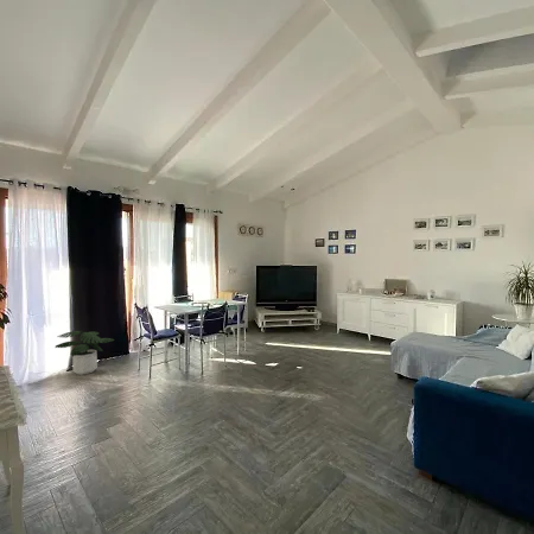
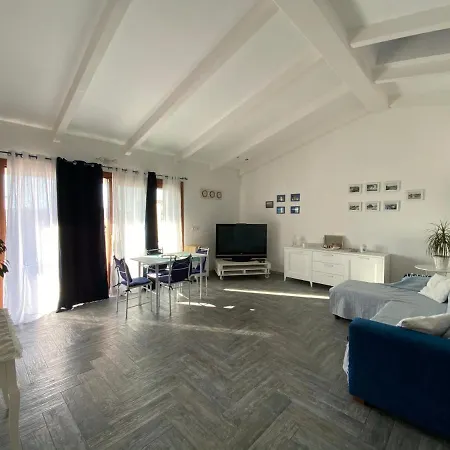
- potted plant (85, 351)
